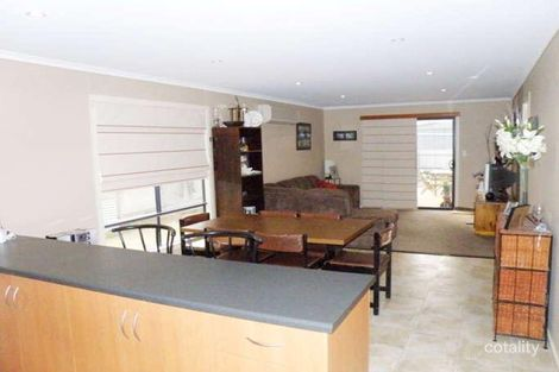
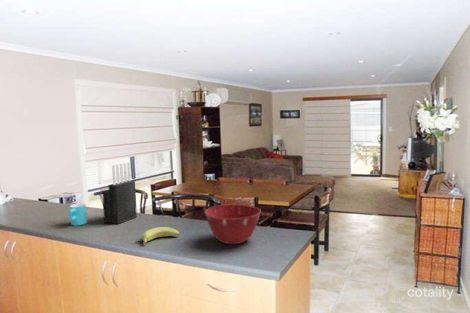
+ mixing bowl (233, 225)
+ knife block (117, 191)
+ cup (75, 215)
+ banana (158, 234)
